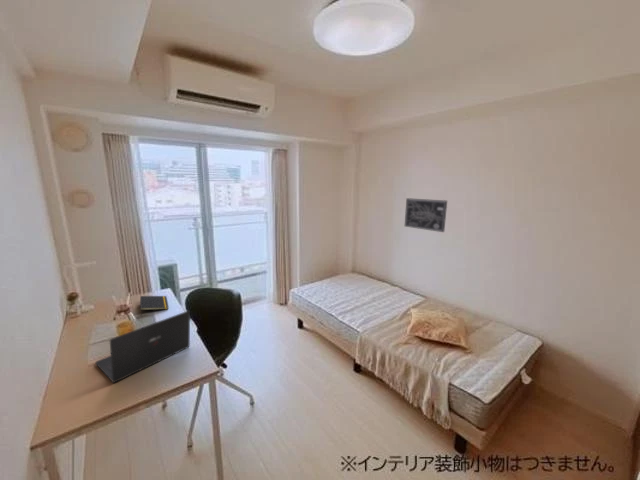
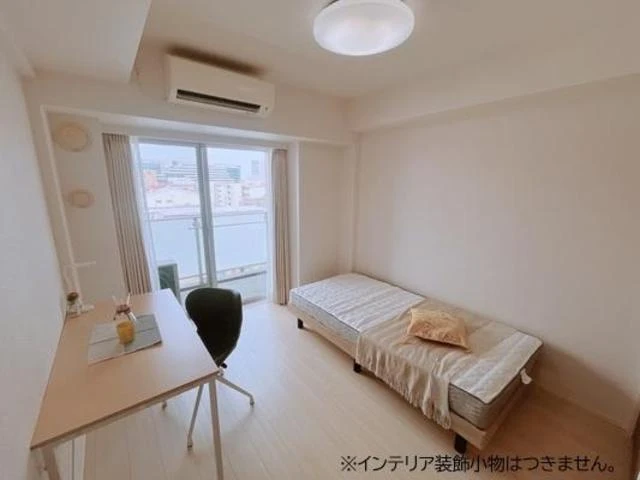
- laptop (143, 336)
- wall art (424, 214)
- notepad (154, 302)
